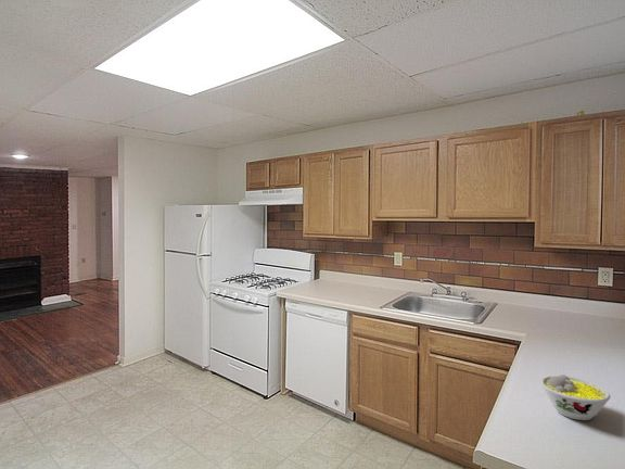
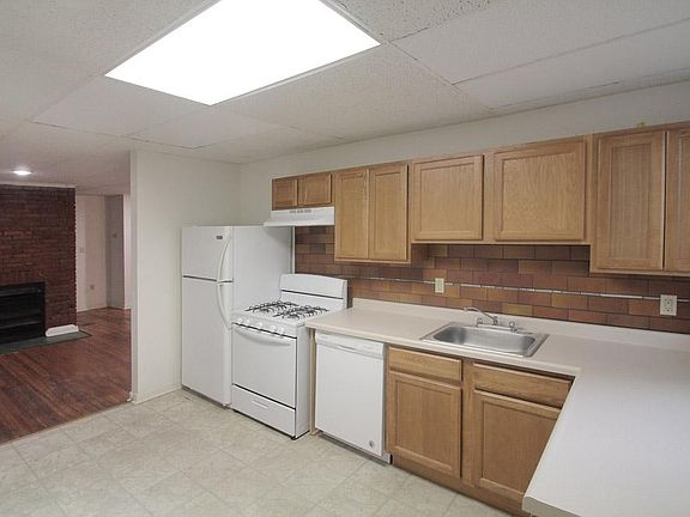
- bowl (573, 395)
